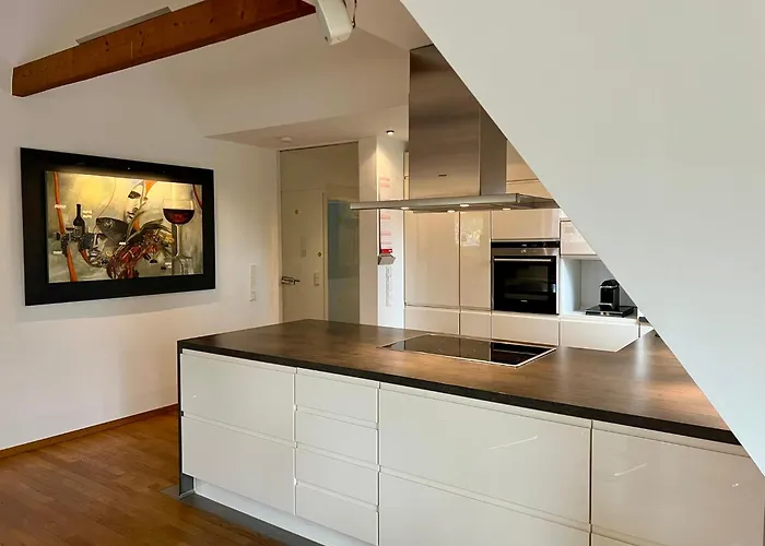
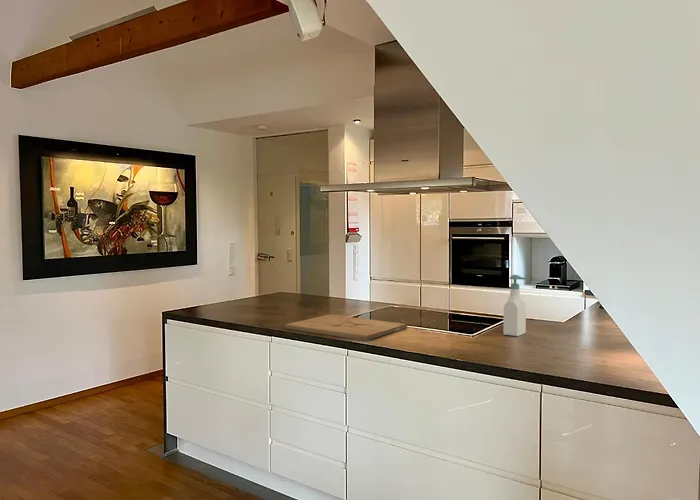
+ soap bottle (516, 304)
+ cutting board (345, 325)
